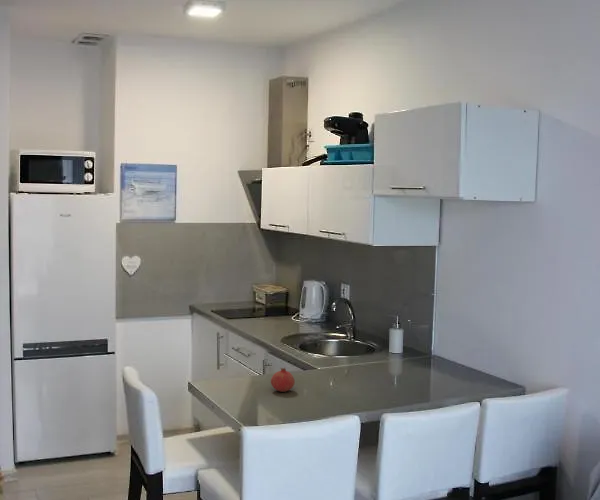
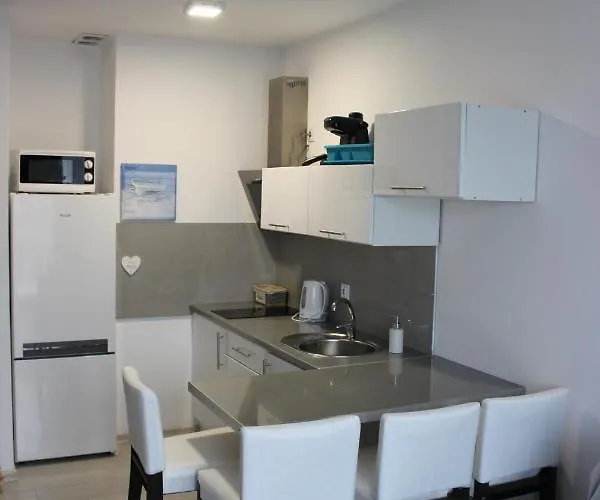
- fruit (282, 379)
